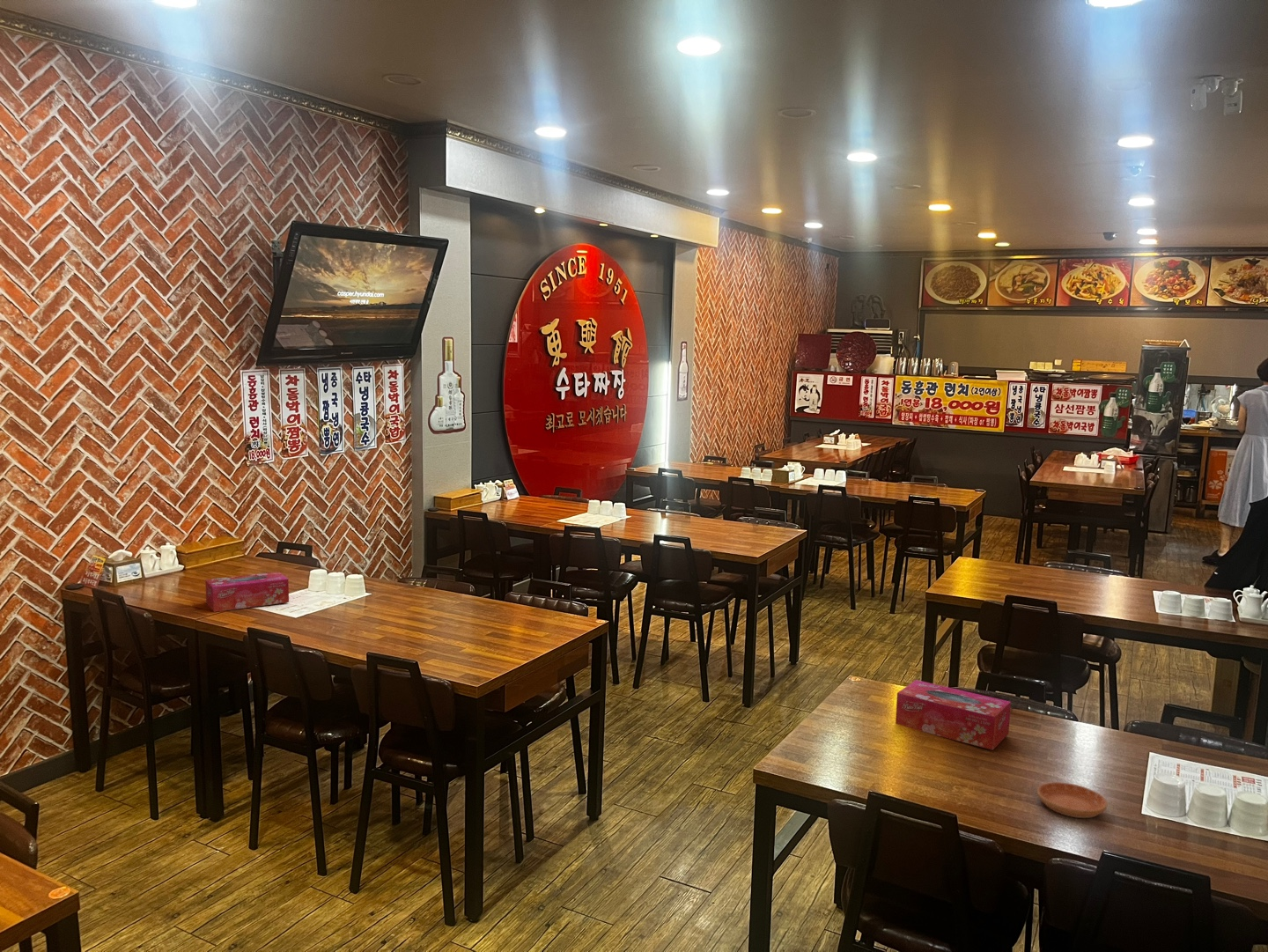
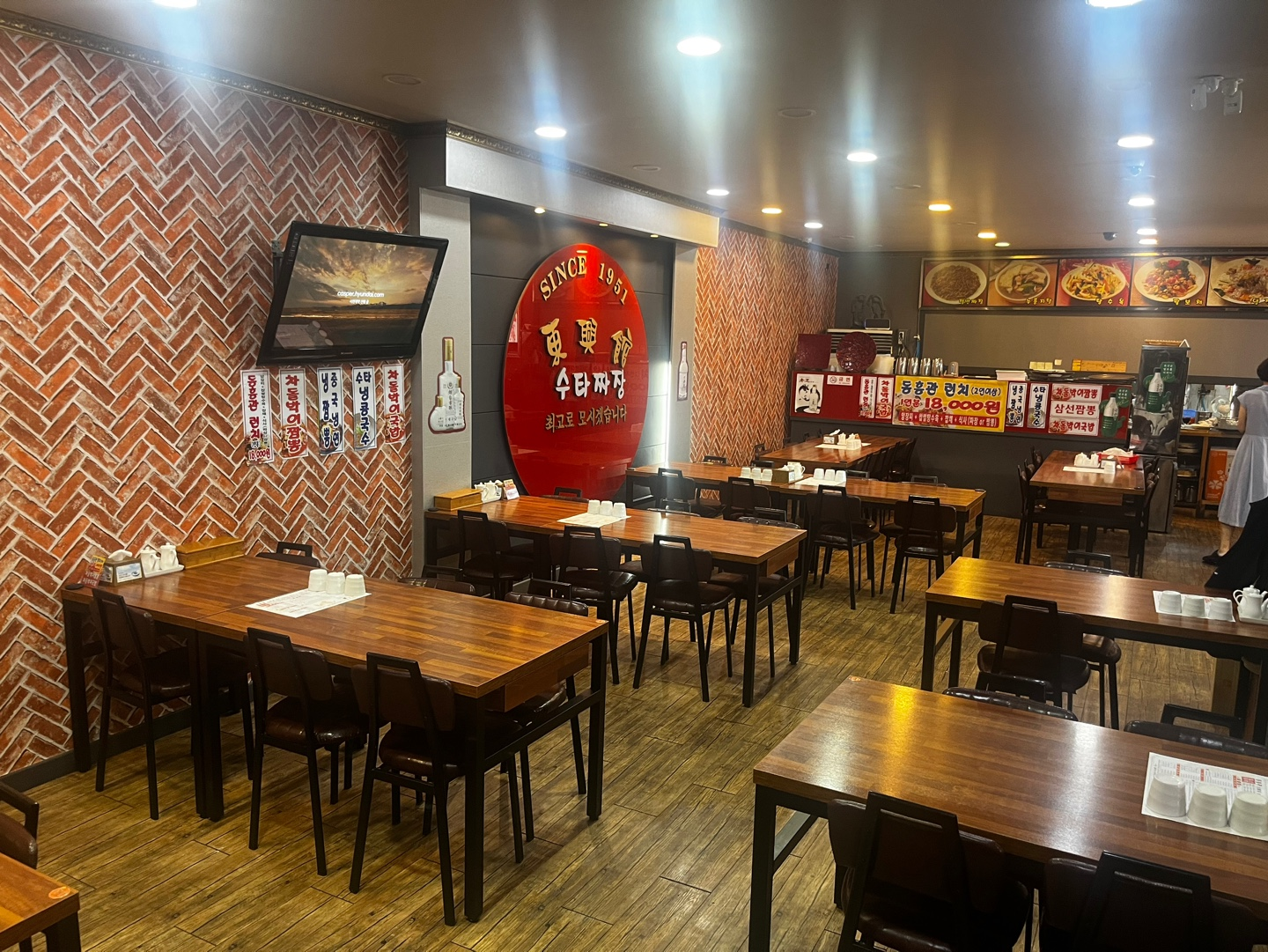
- saucer (1072, 801)
- tissue box (952, 712)
- tissue box (247, 591)
